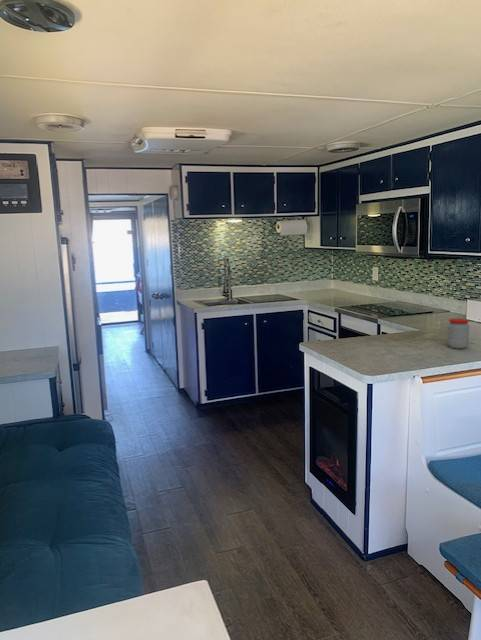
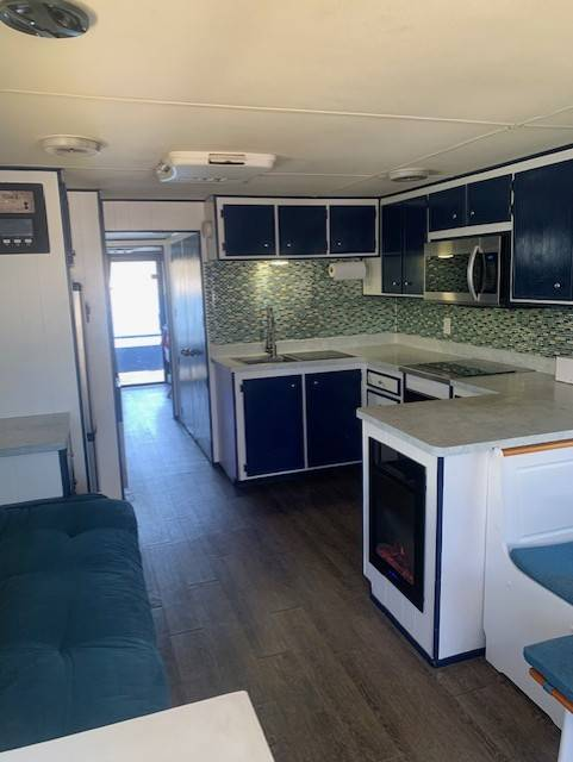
- jar (458, 333)
